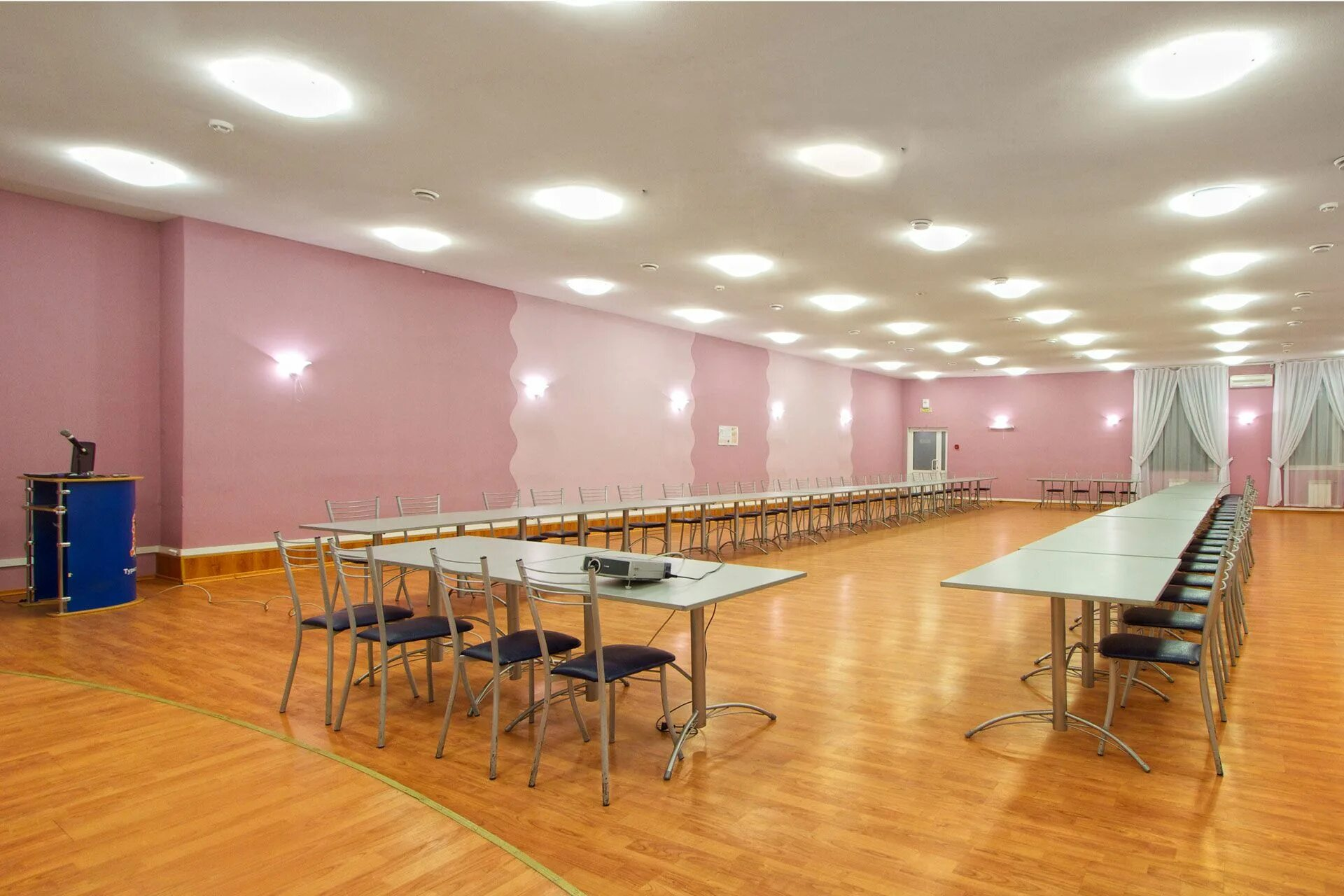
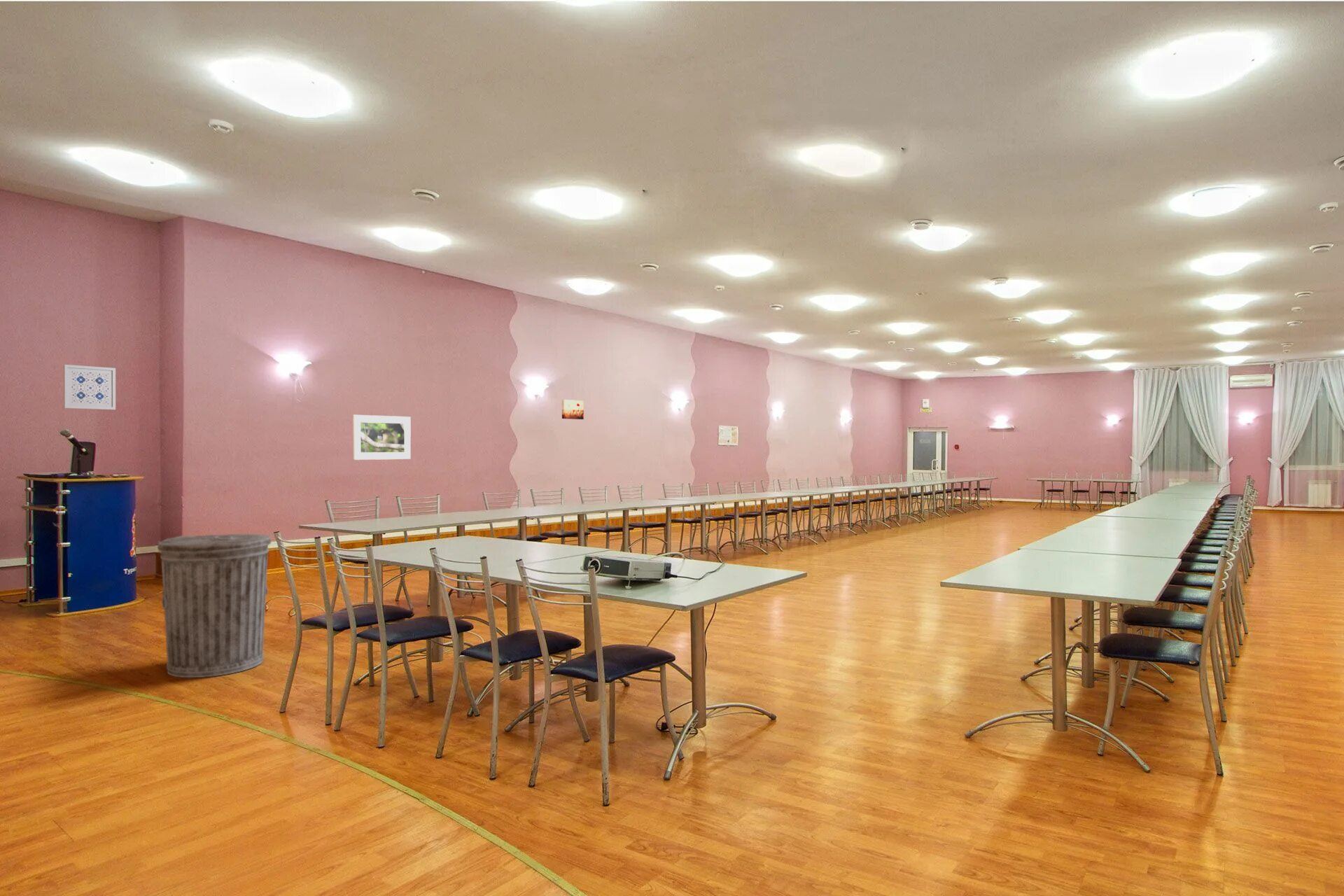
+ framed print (382, 438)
+ wall art (573, 410)
+ wall art (90, 387)
+ trash can (216, 601)
